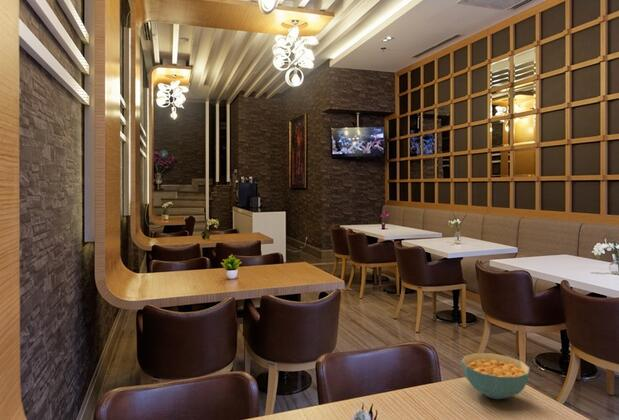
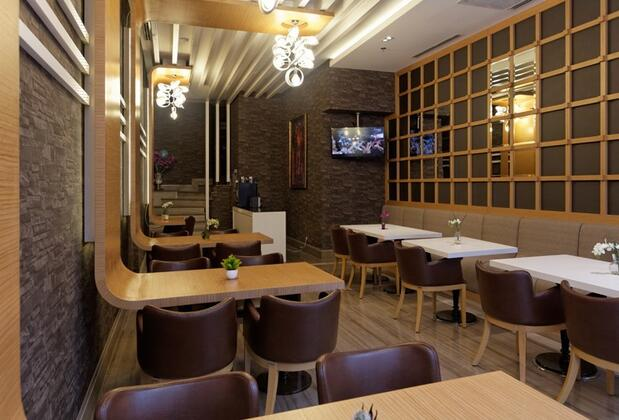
- cereal bowl (494, 379)
